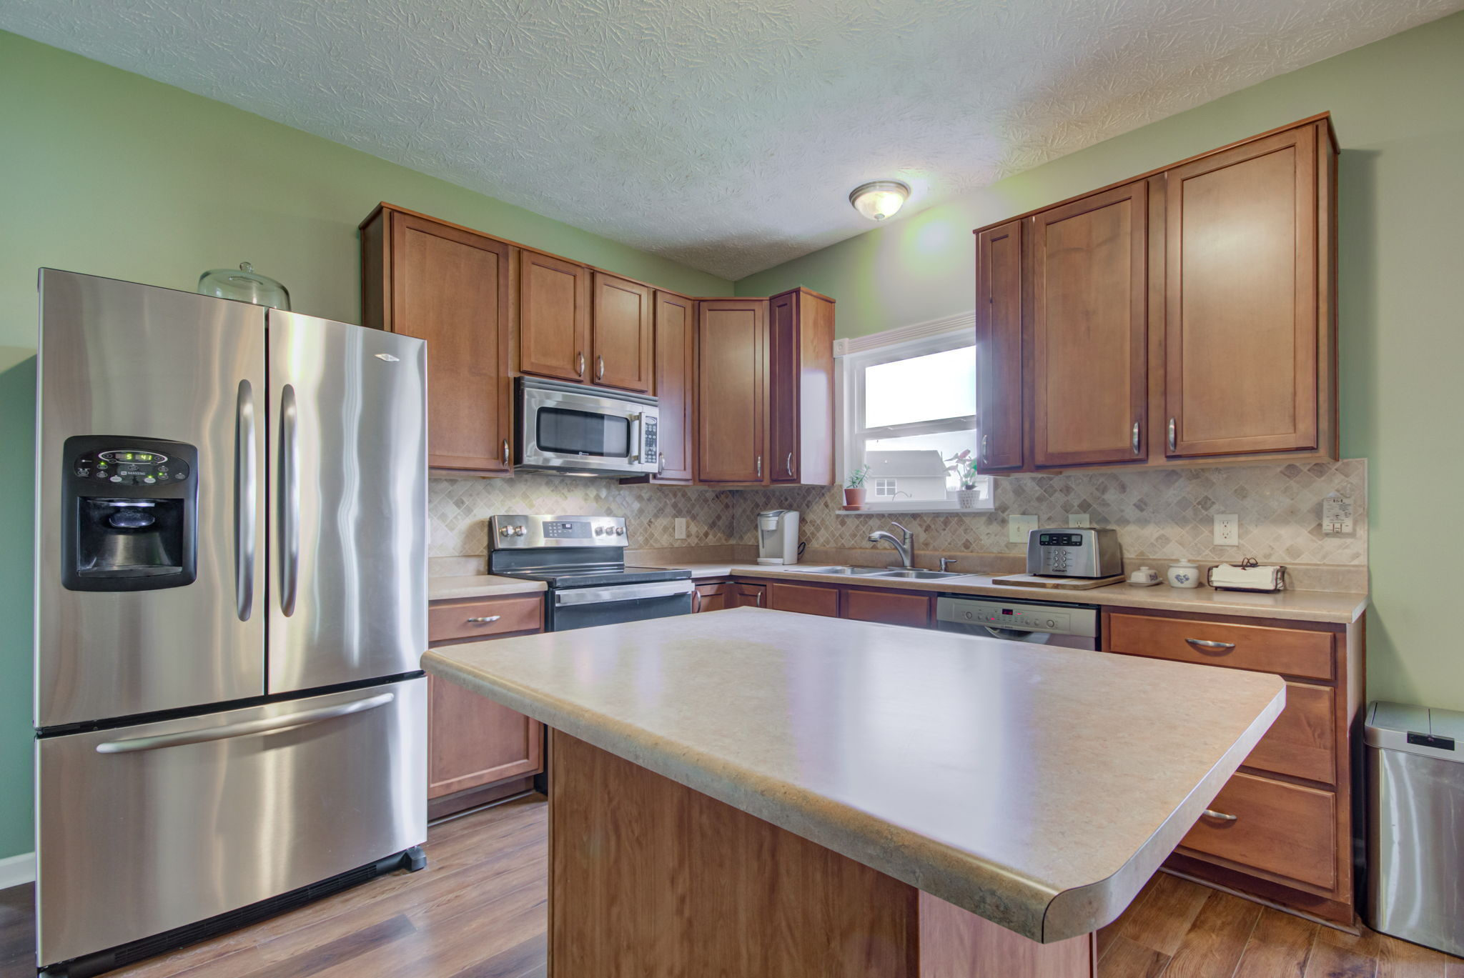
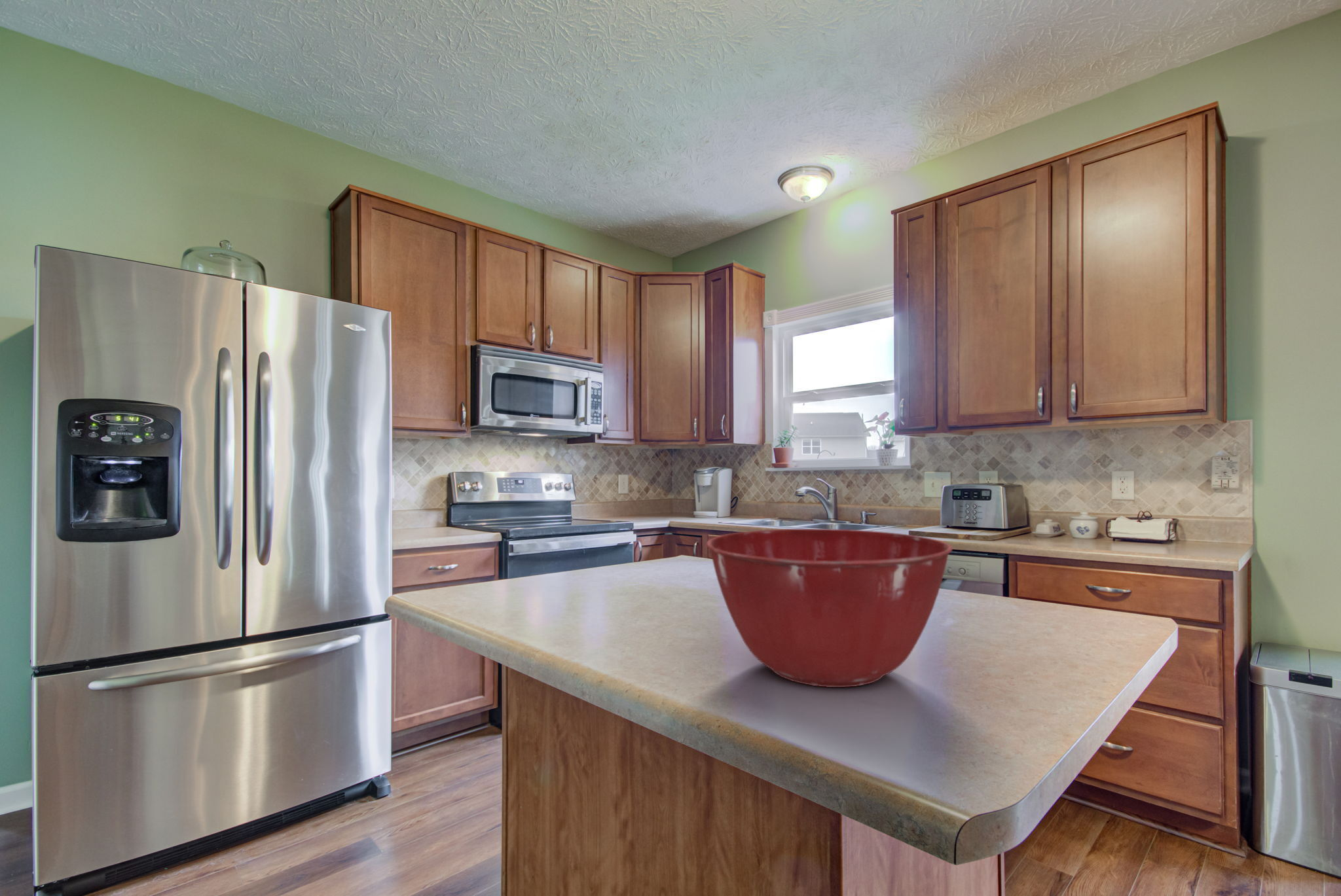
+ mixing bowl (824, 603)
